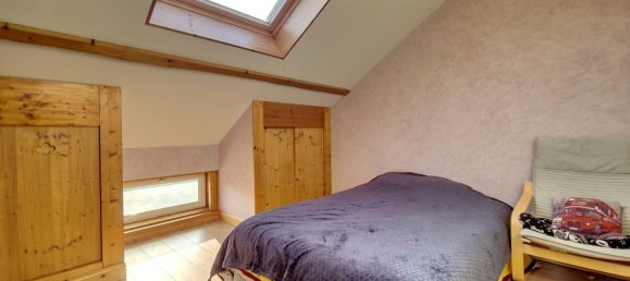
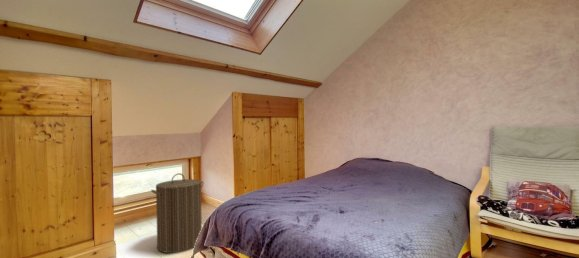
+ laundry hamper (179, 208)
